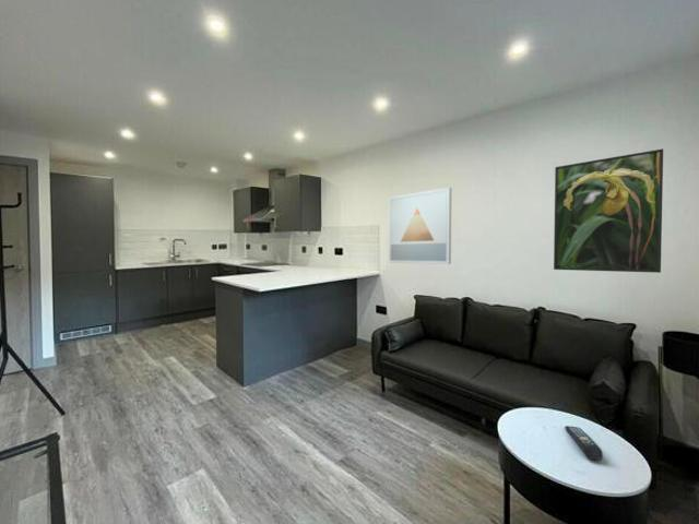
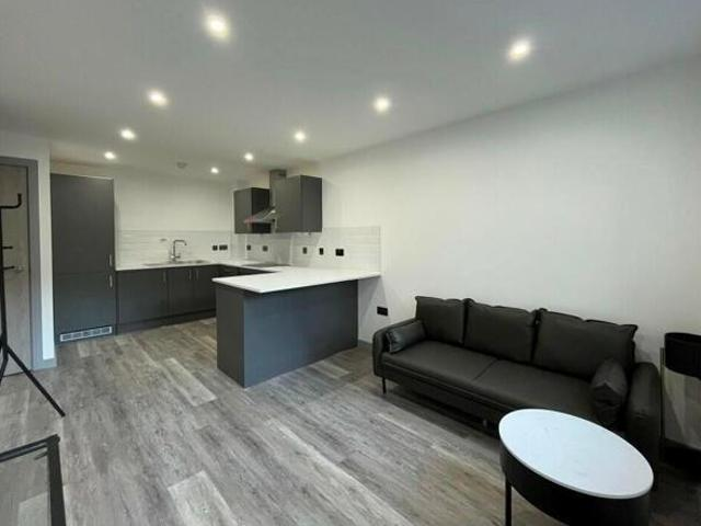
- remote control (582, 440)
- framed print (603, 215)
- wall art (417, 228)
